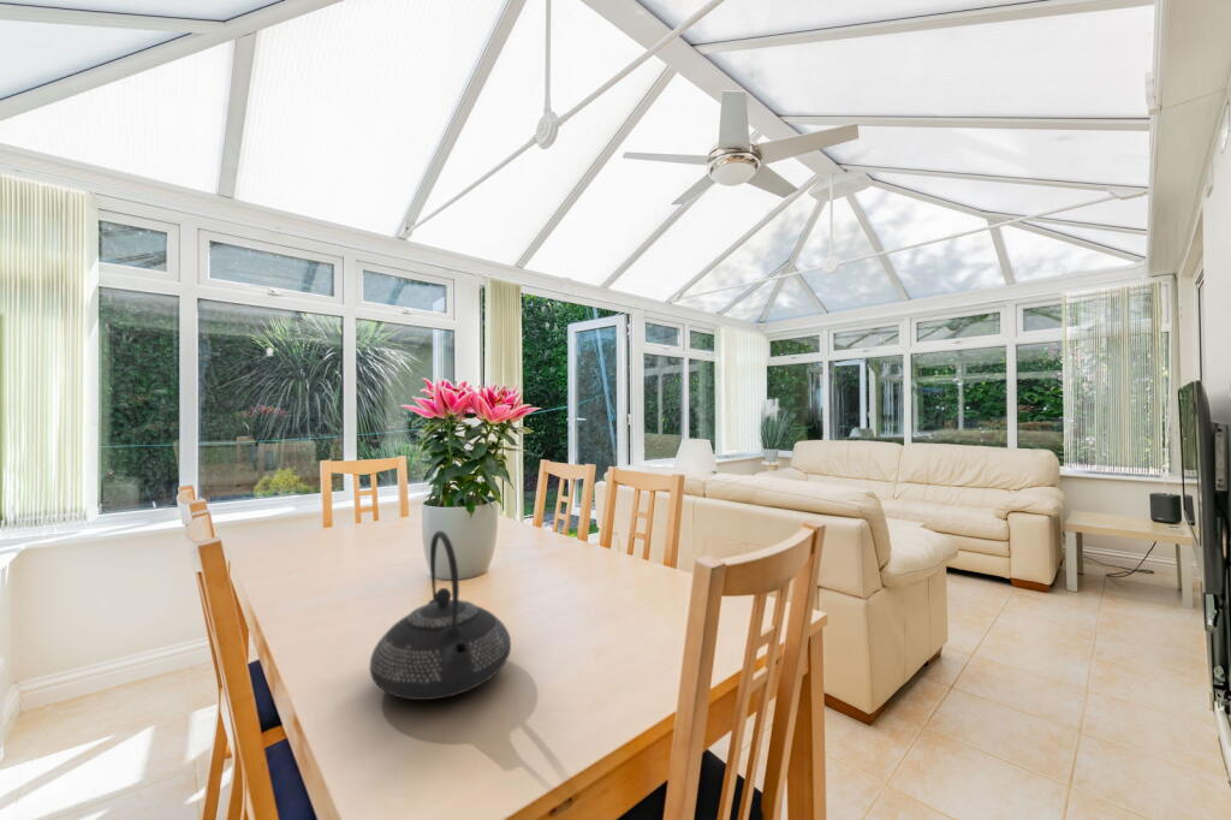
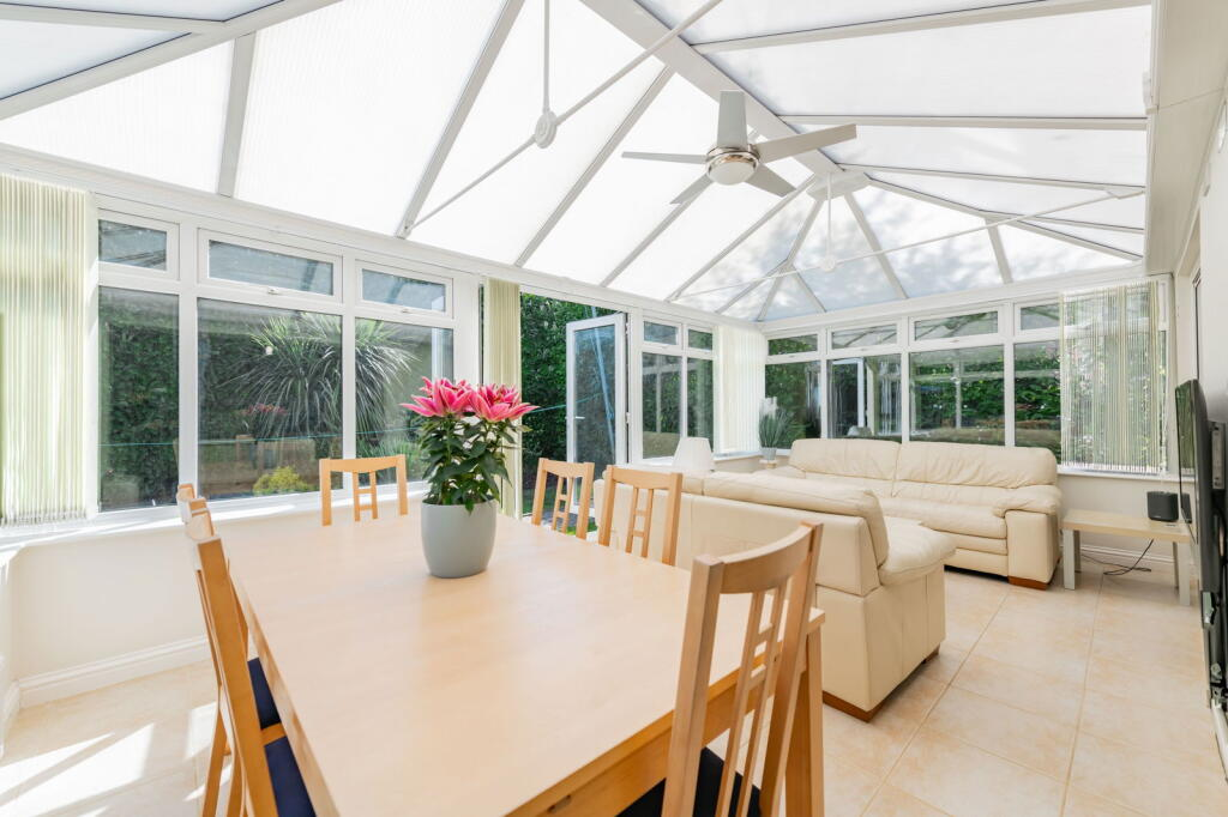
- teapot (445, 607)
